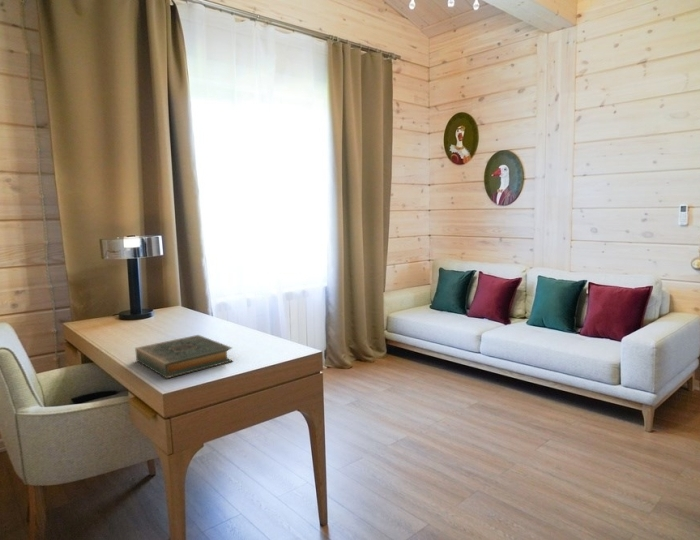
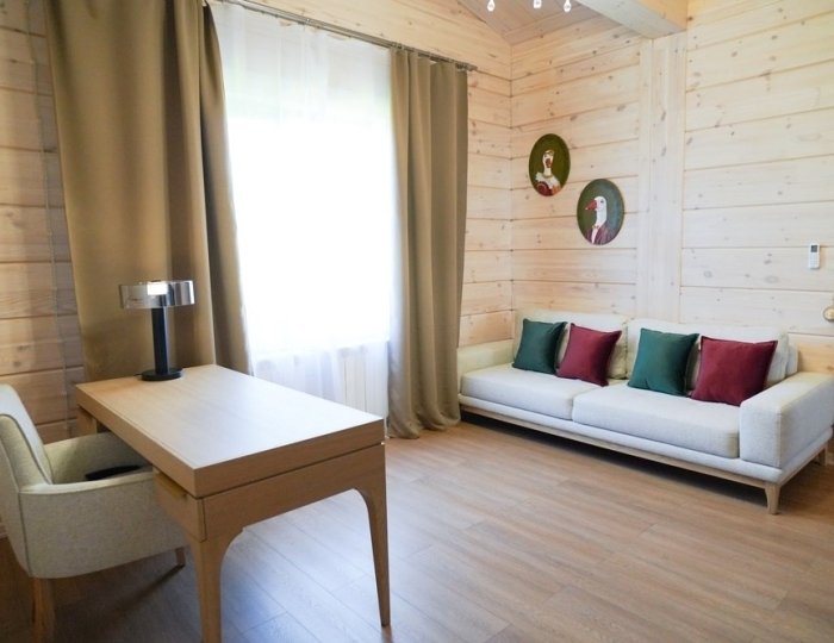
- hardback book (183, 354)
